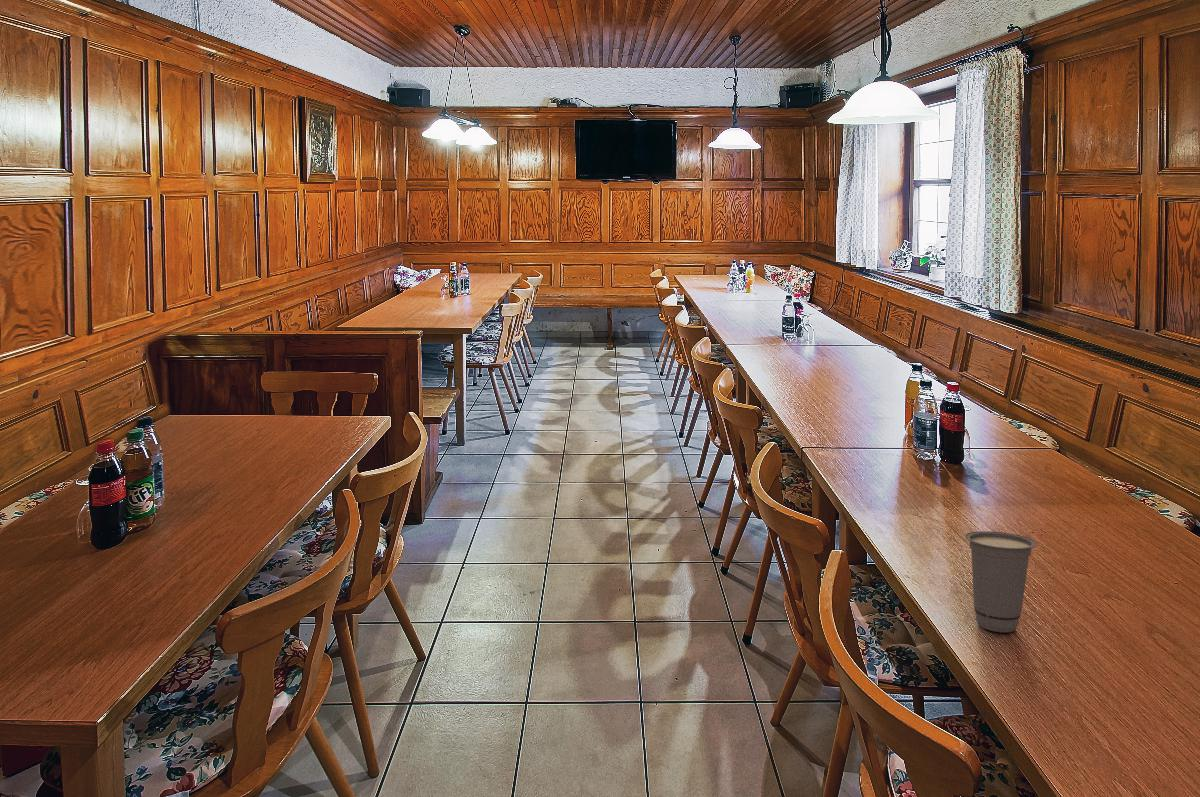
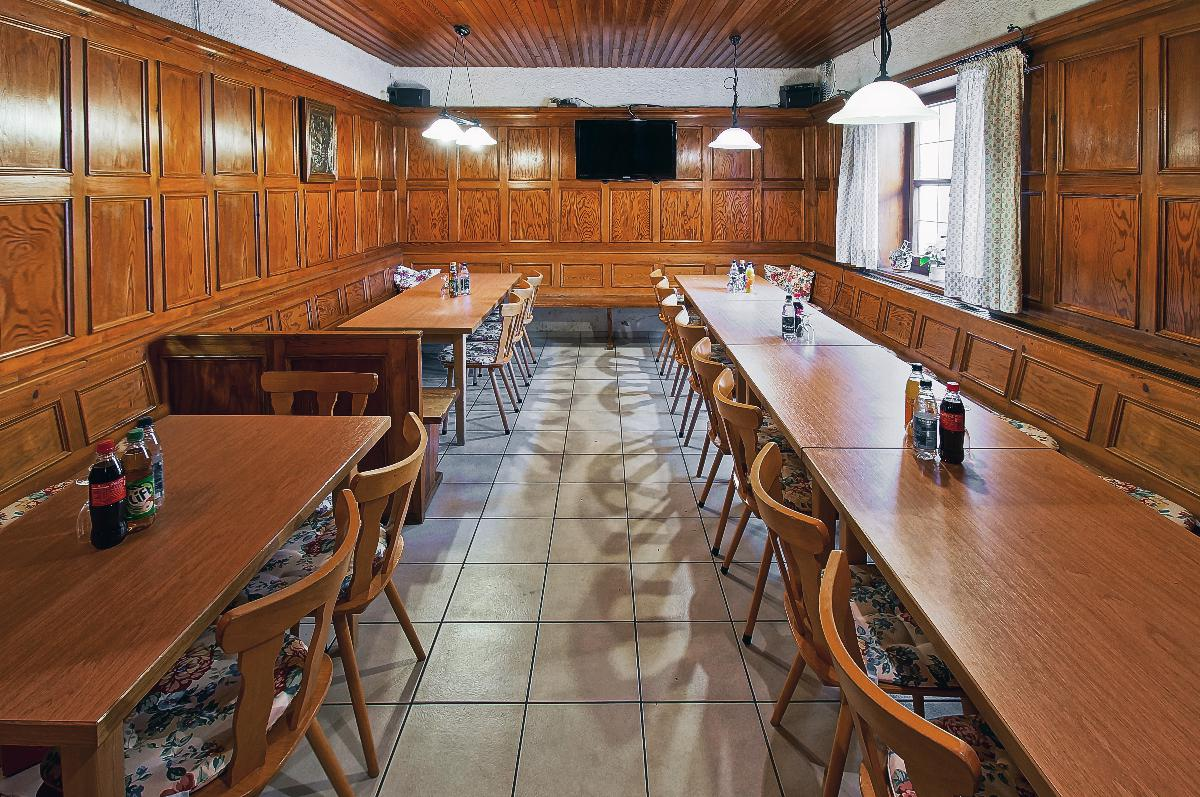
- cup (998, 583)
